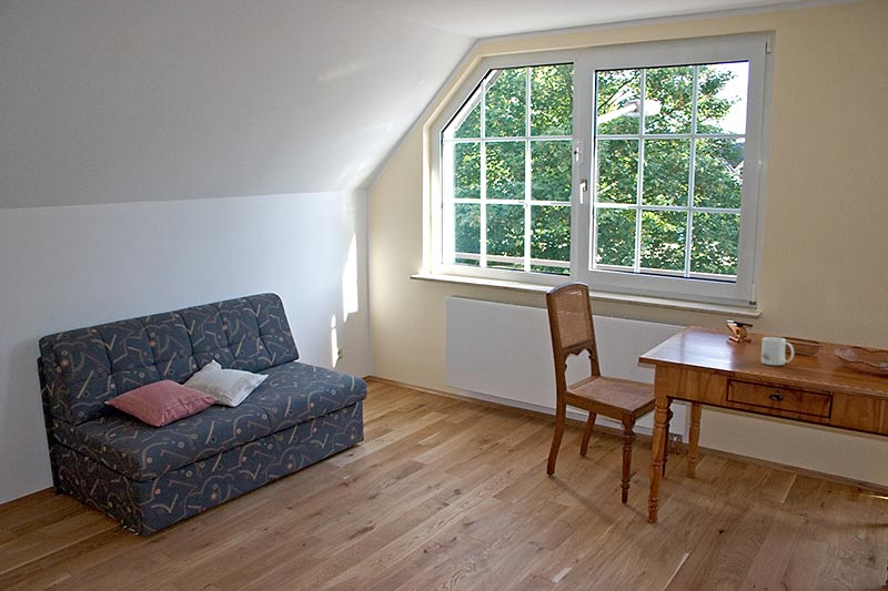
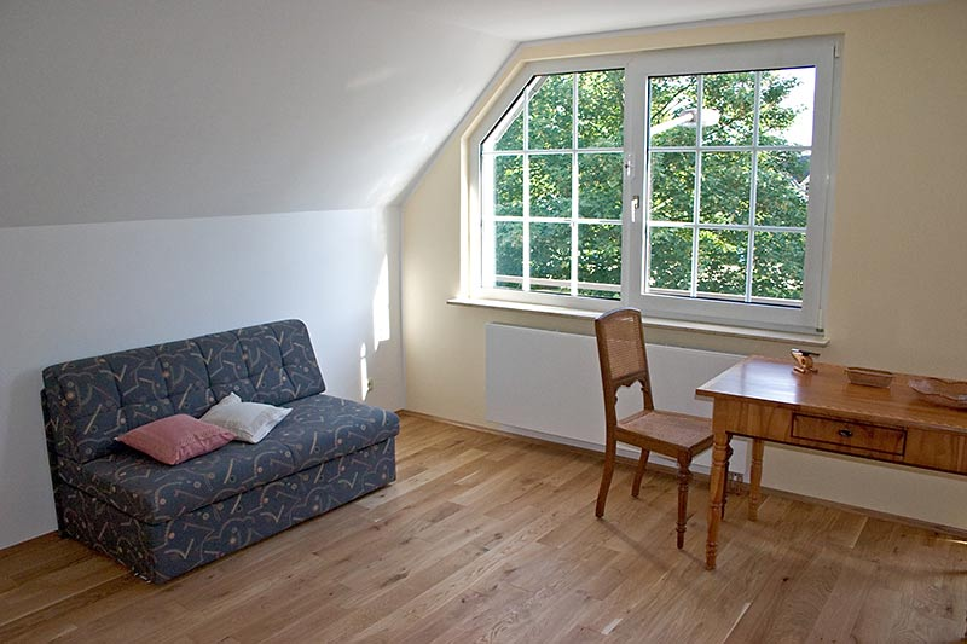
- mug (778, 351)
